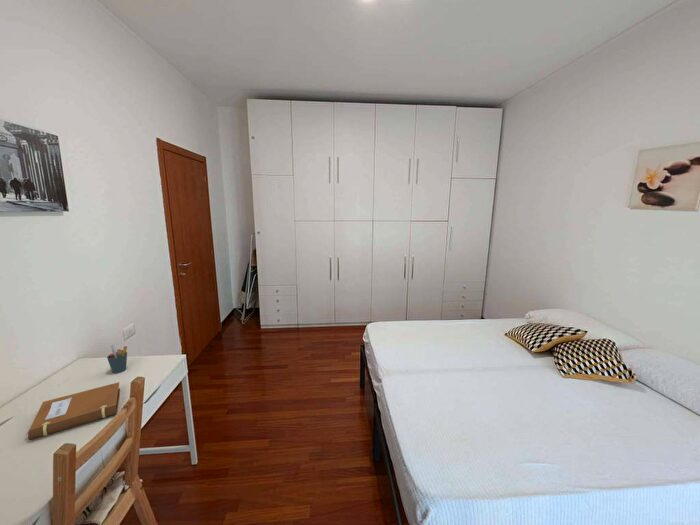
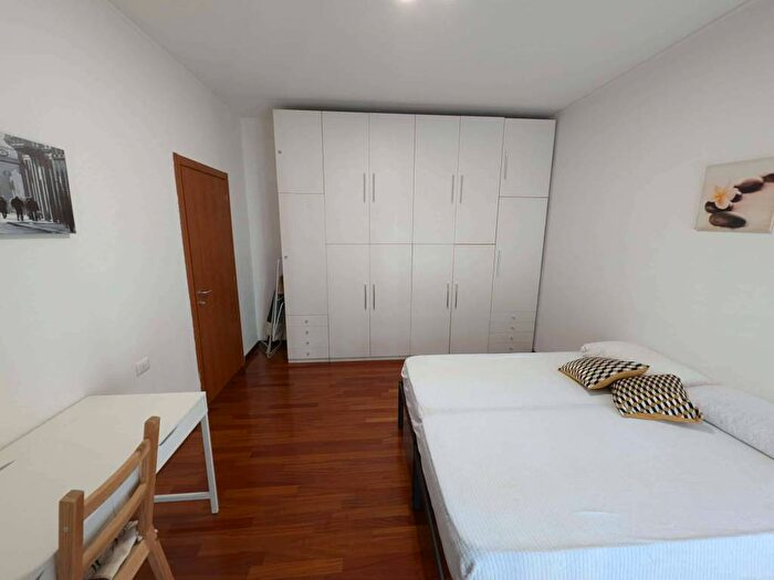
- notebook (77, 408)
- pen holder (118, 358)
